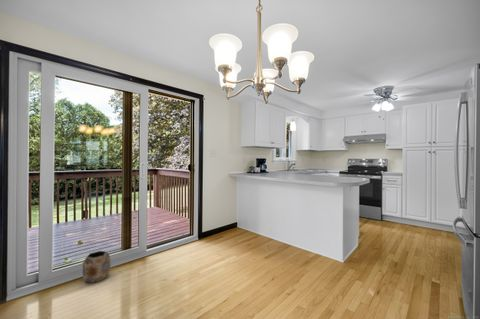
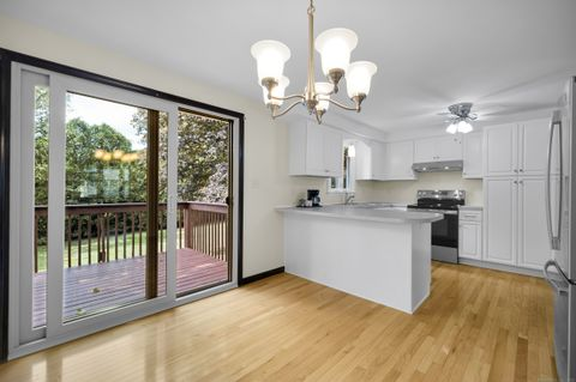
- planter (96, 266)
